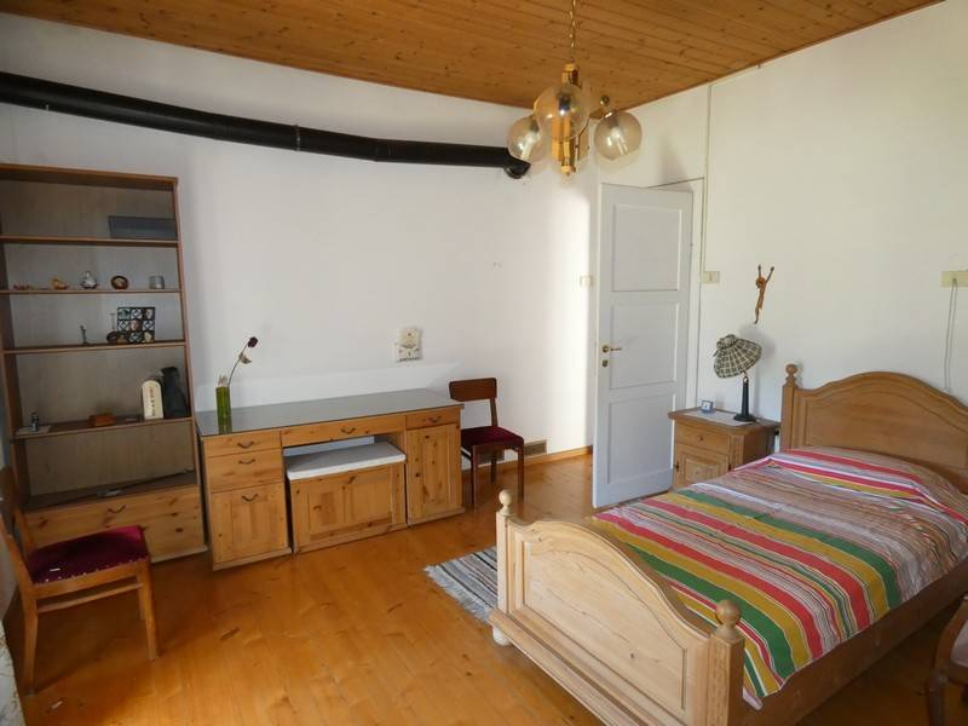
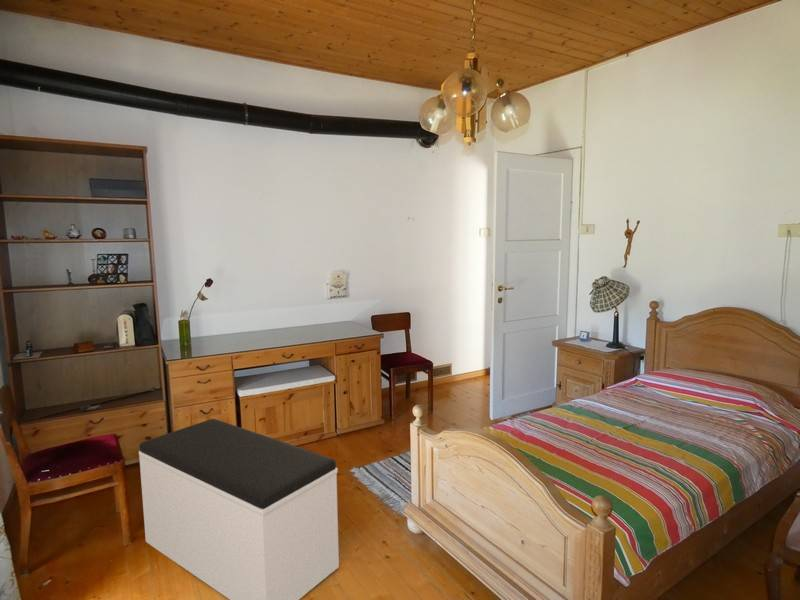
+ bench (235, 502)
